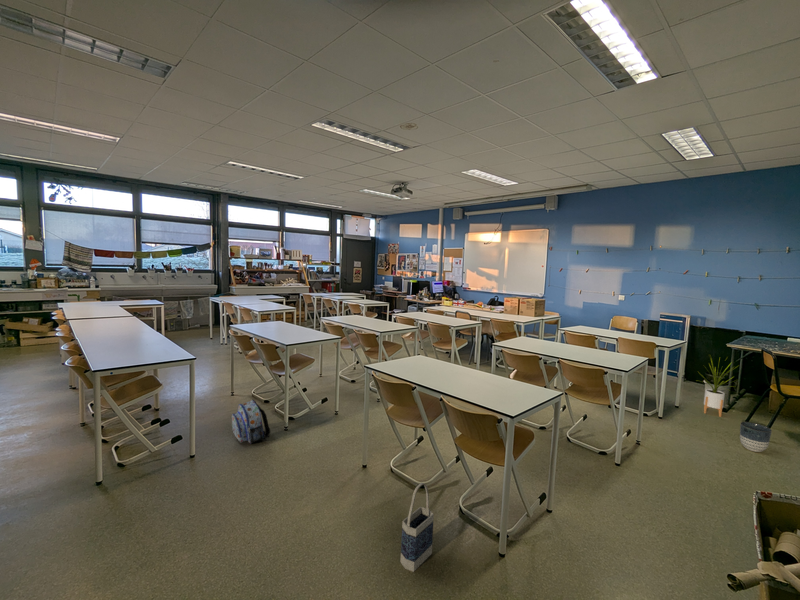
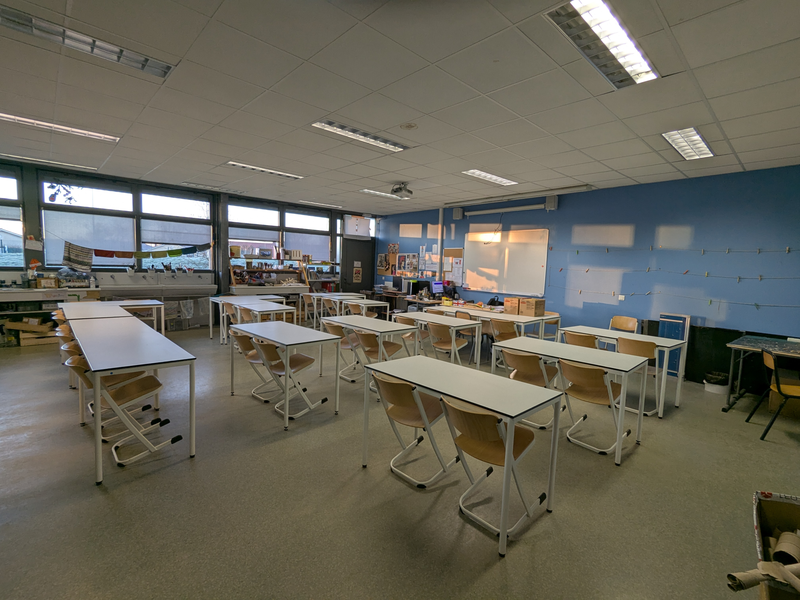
- house plant (716, 385)
- planter (754, 438)
- backpack (248, 420)
- bag (418, 521)
